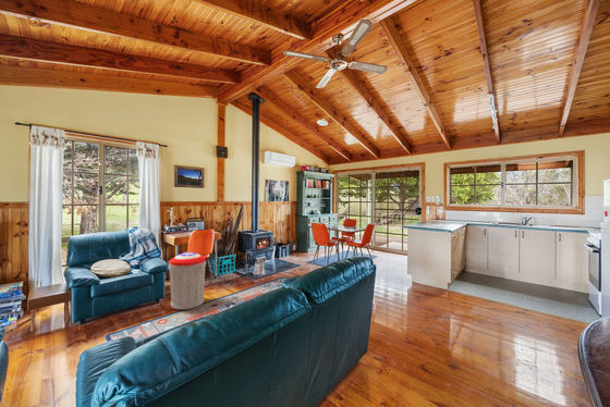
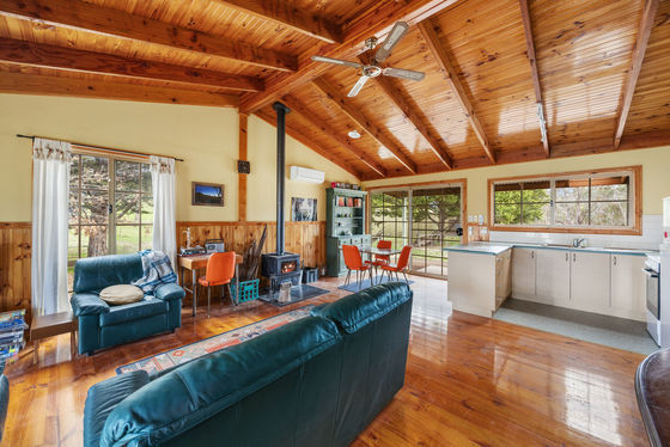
- trash can (187, 278)
